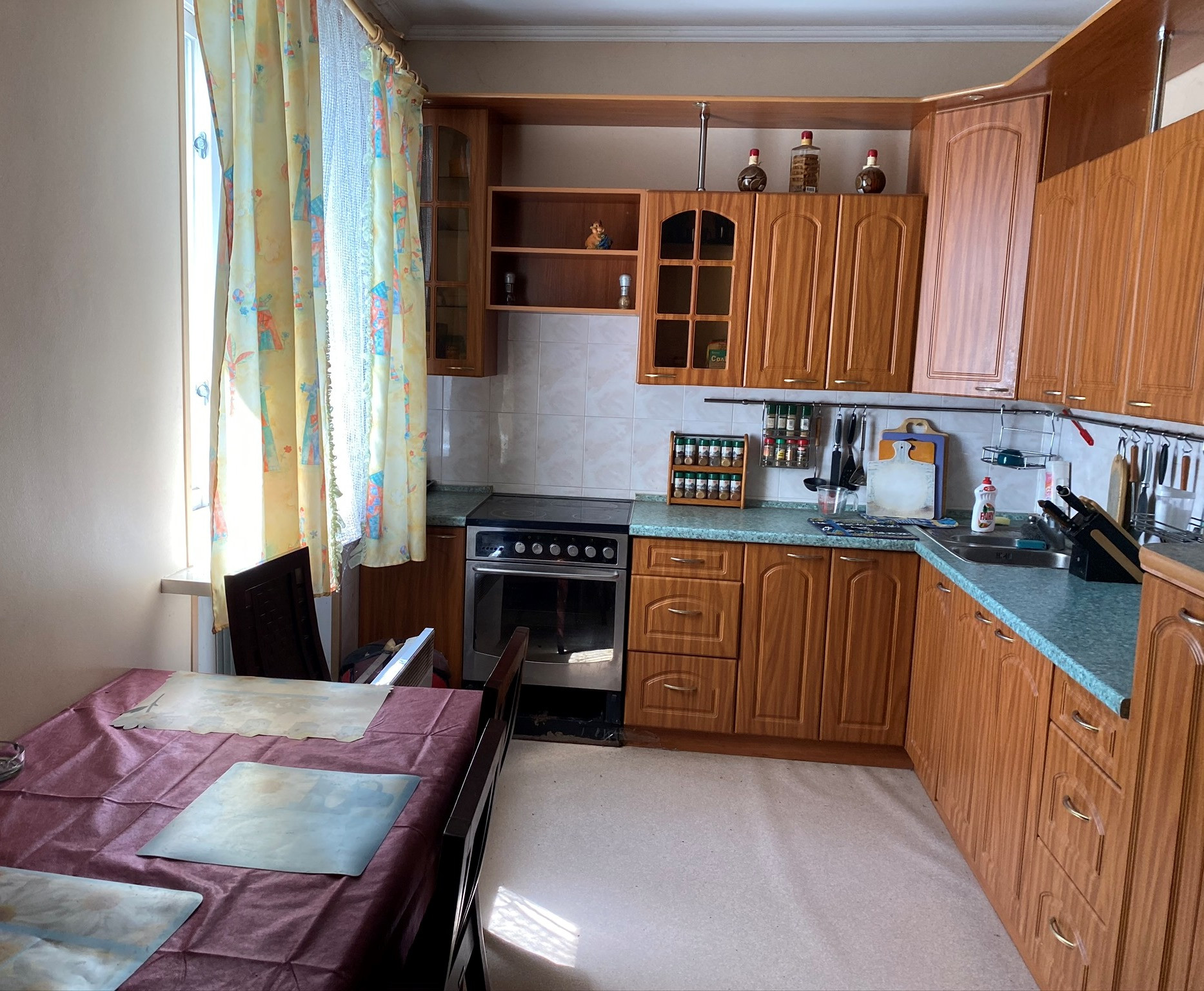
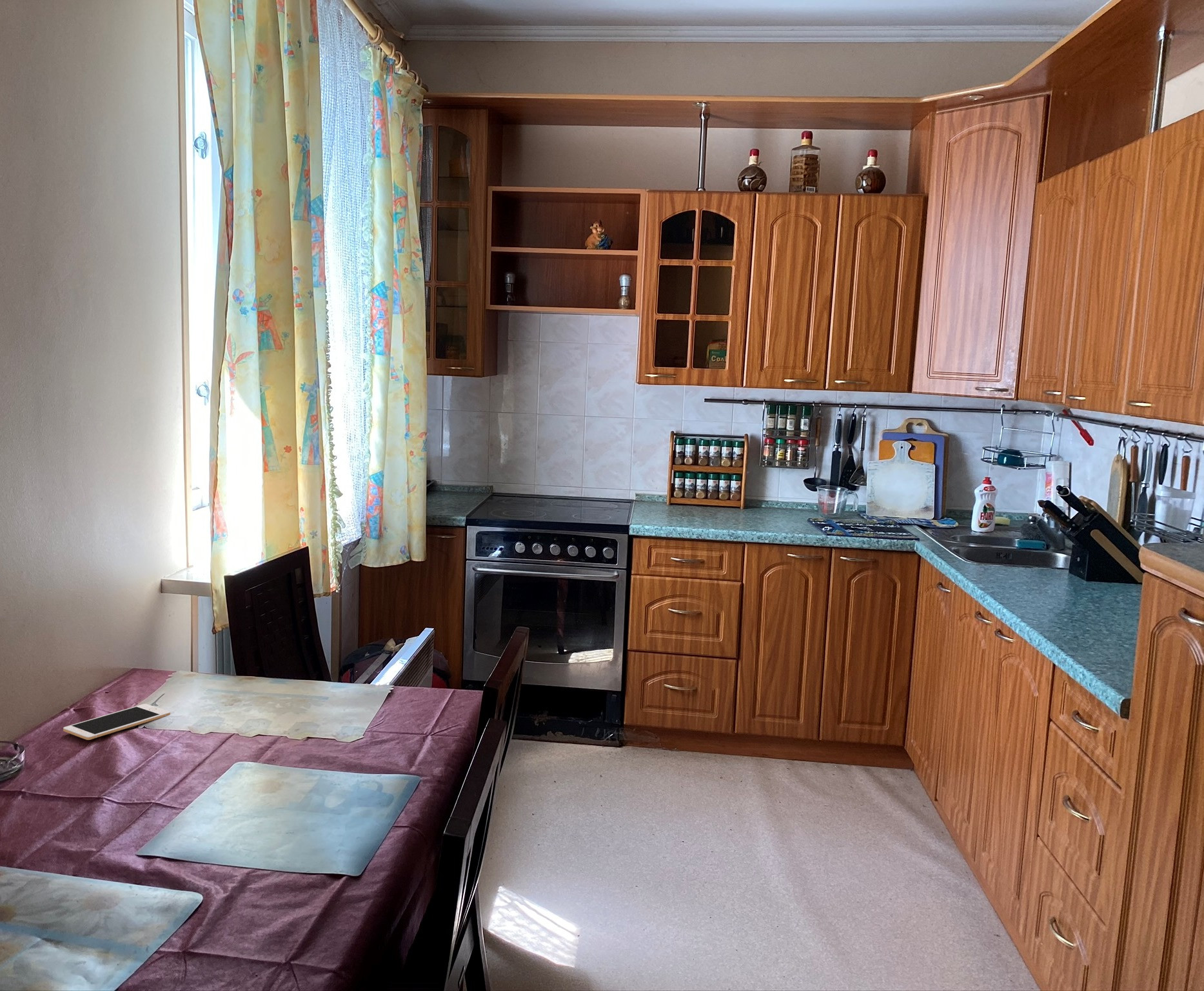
+ cell phone (118, 721)
